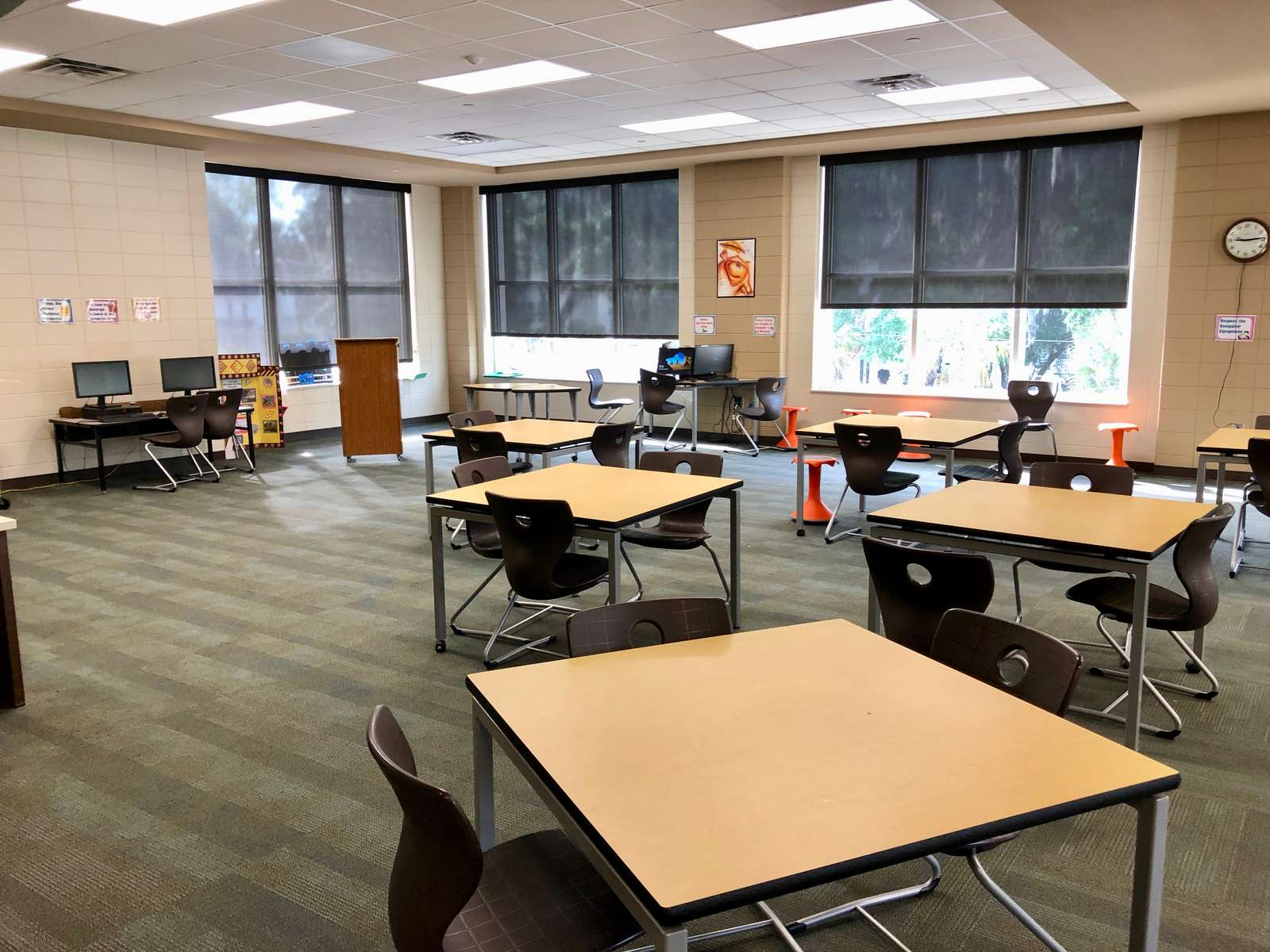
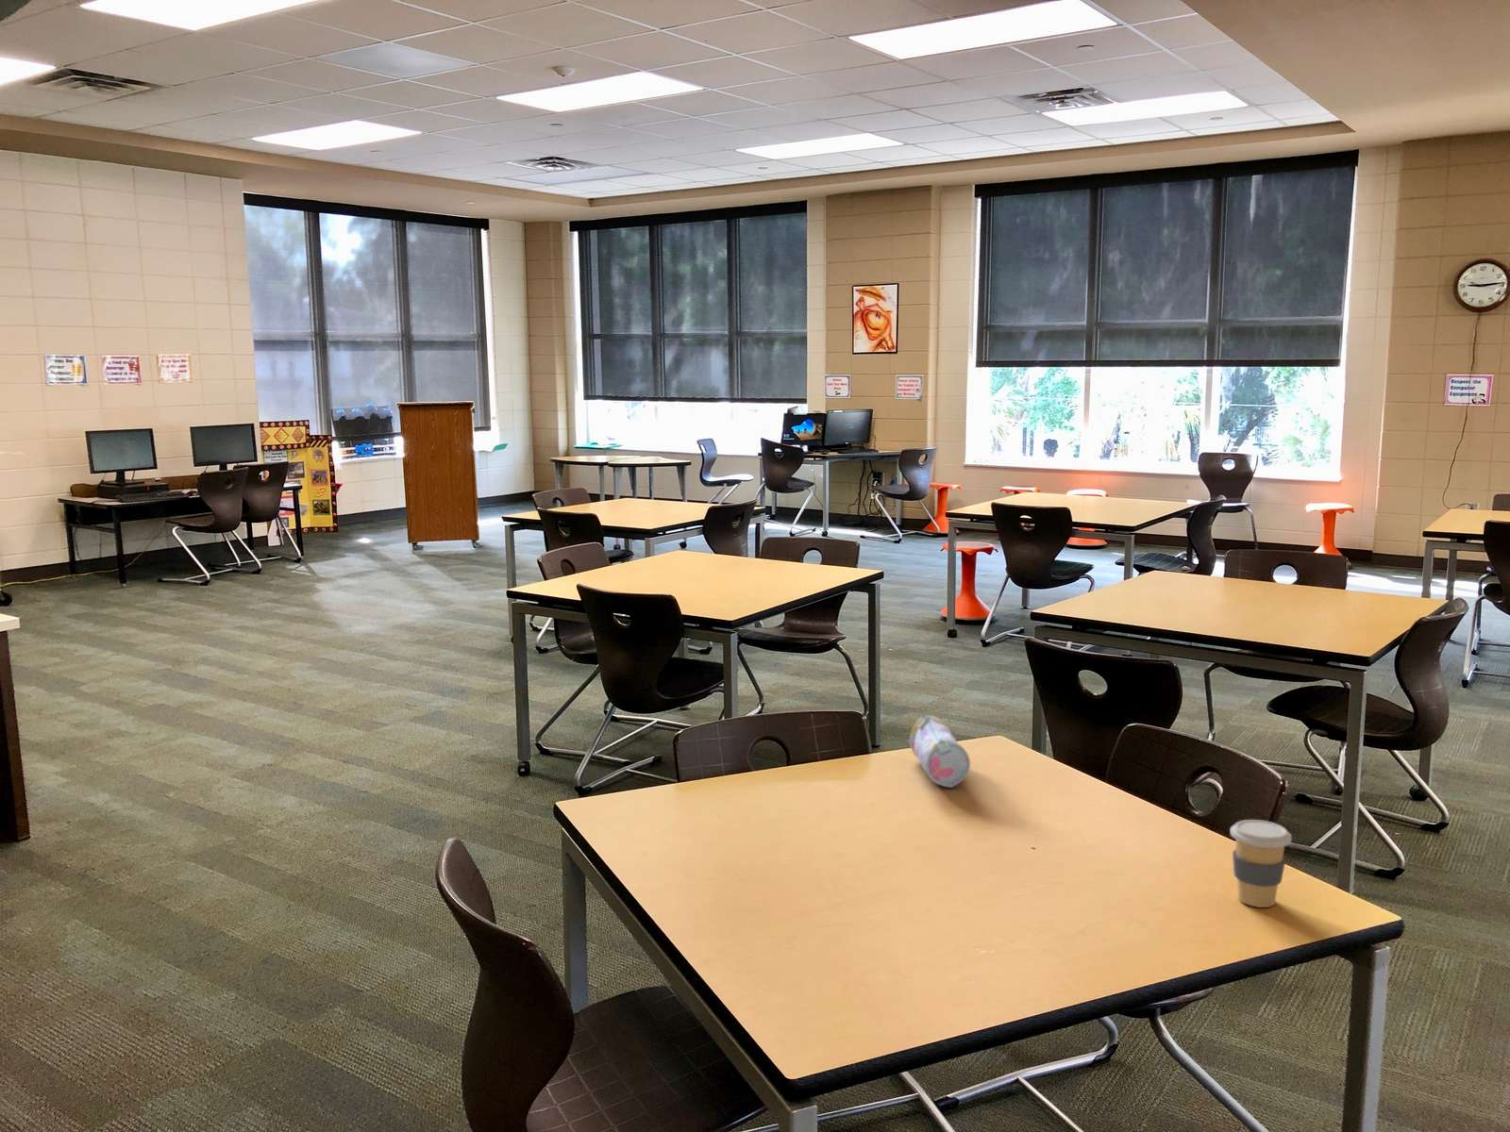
+ pencil case (938, 749)
+ coffee cup (1258, 864)
